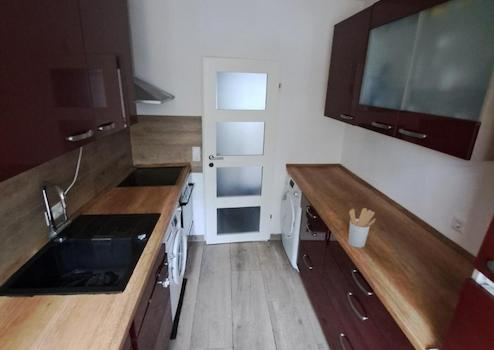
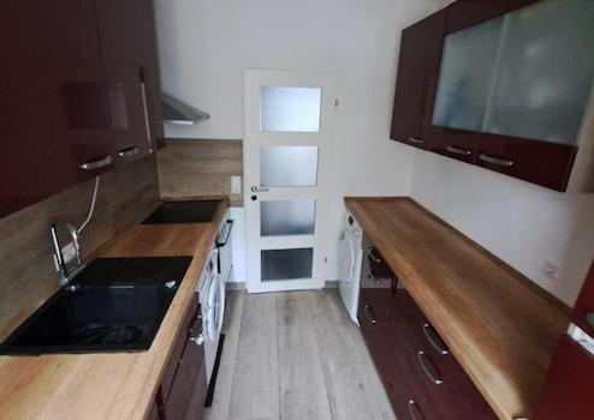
- utensil holder (361, 226)
